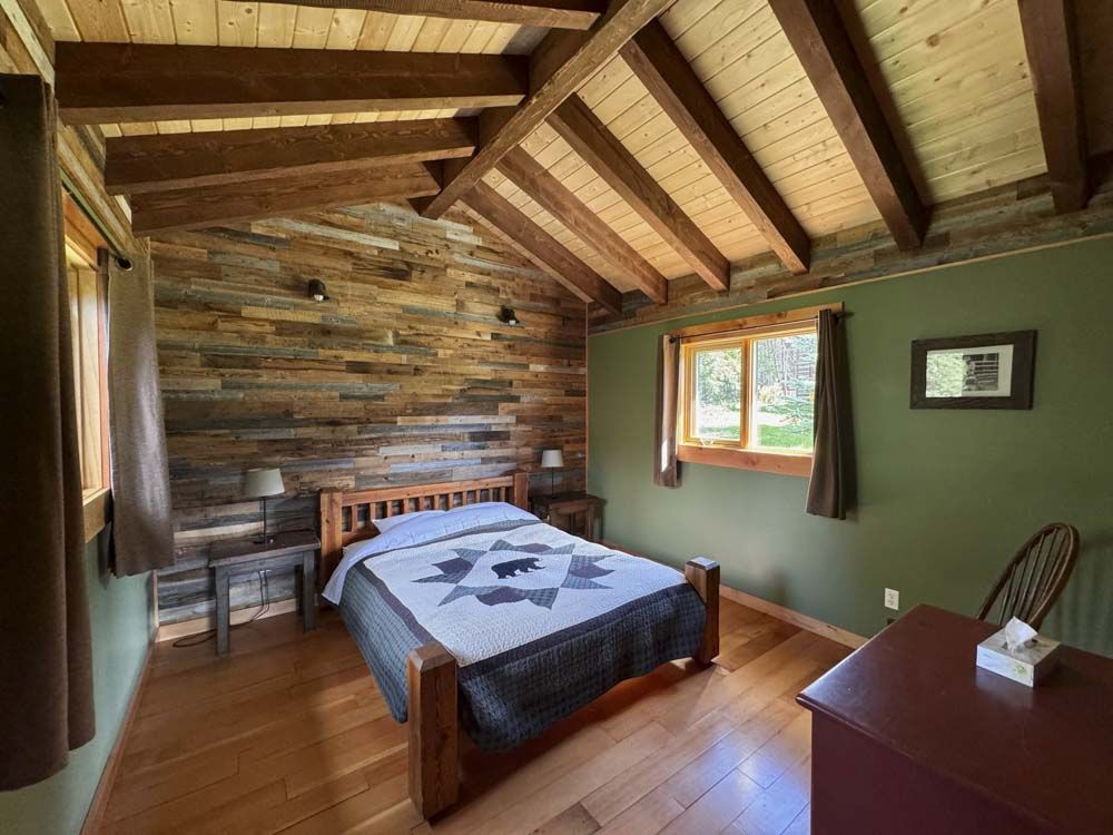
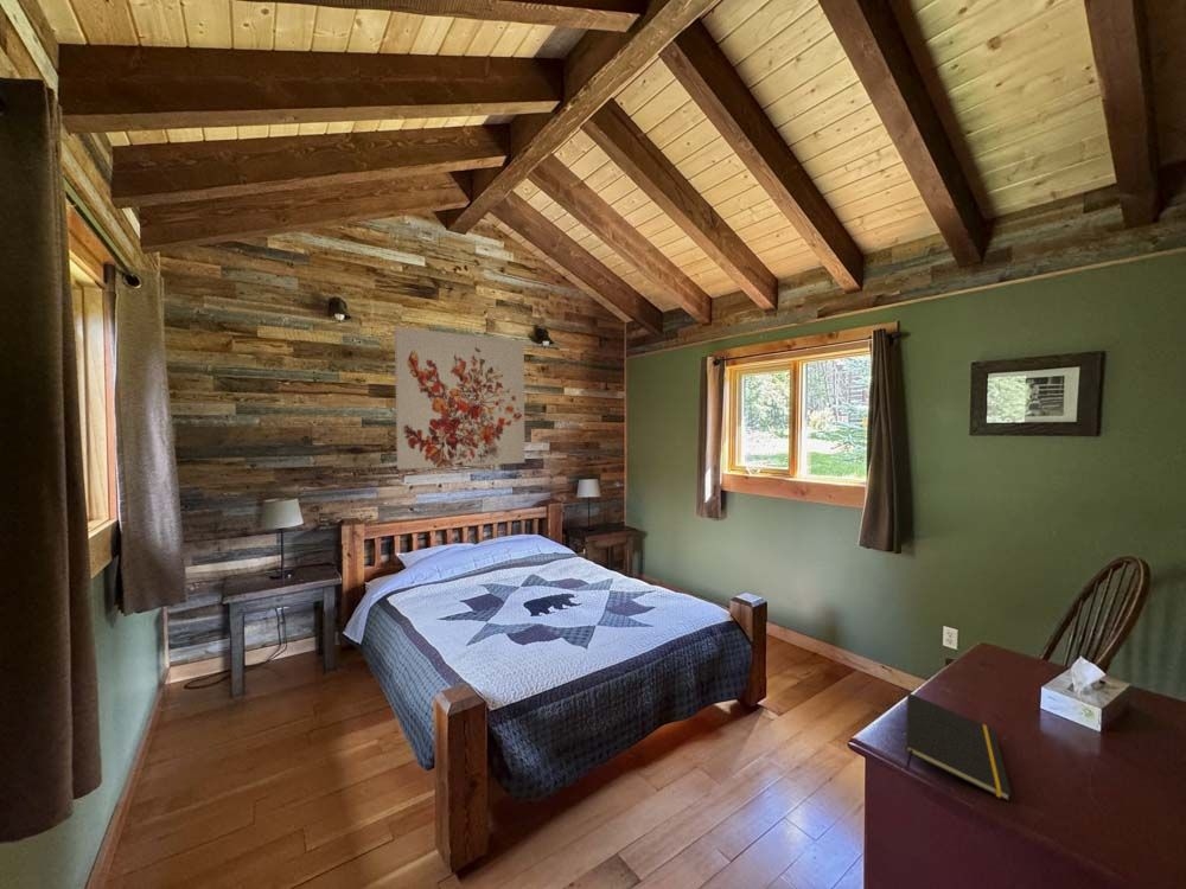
+ notepad (951, 740)
+ wall art (465, 401)
